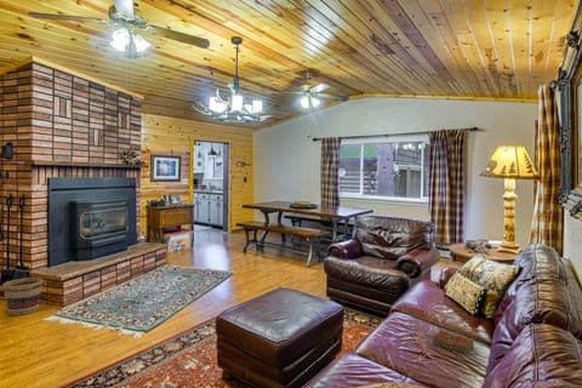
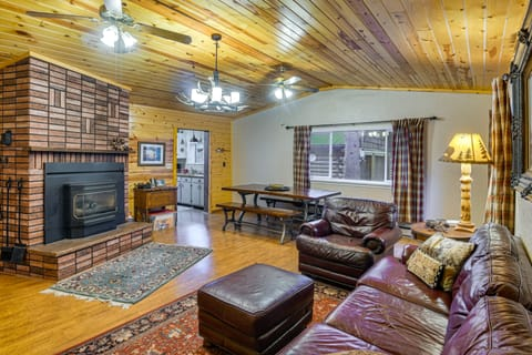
- basket (23, 296)
- book (452, 341)
